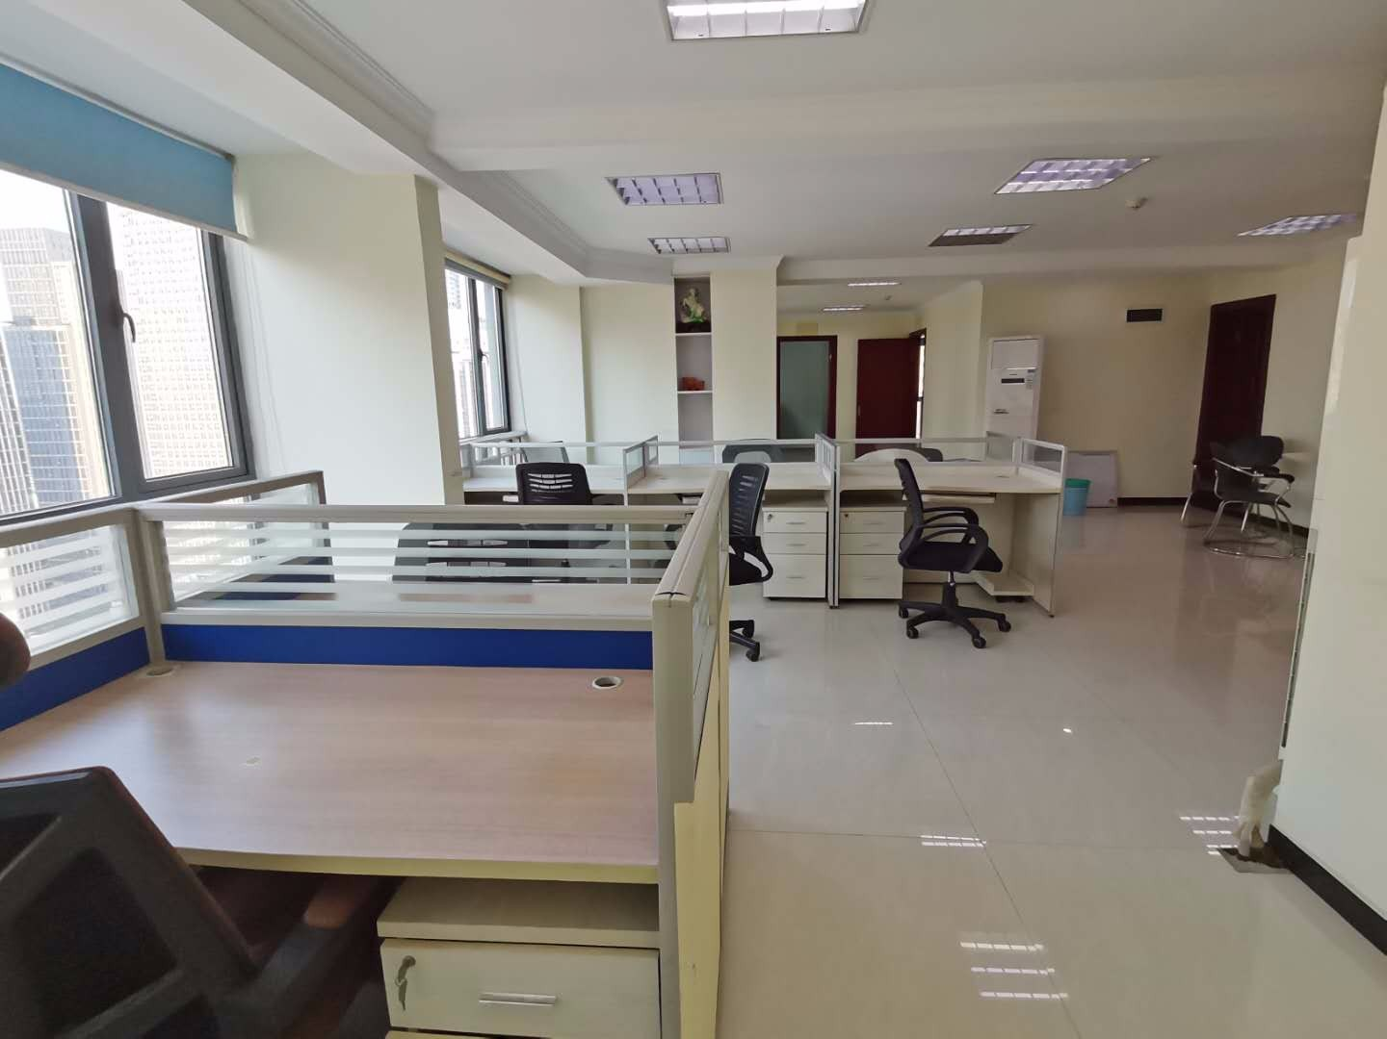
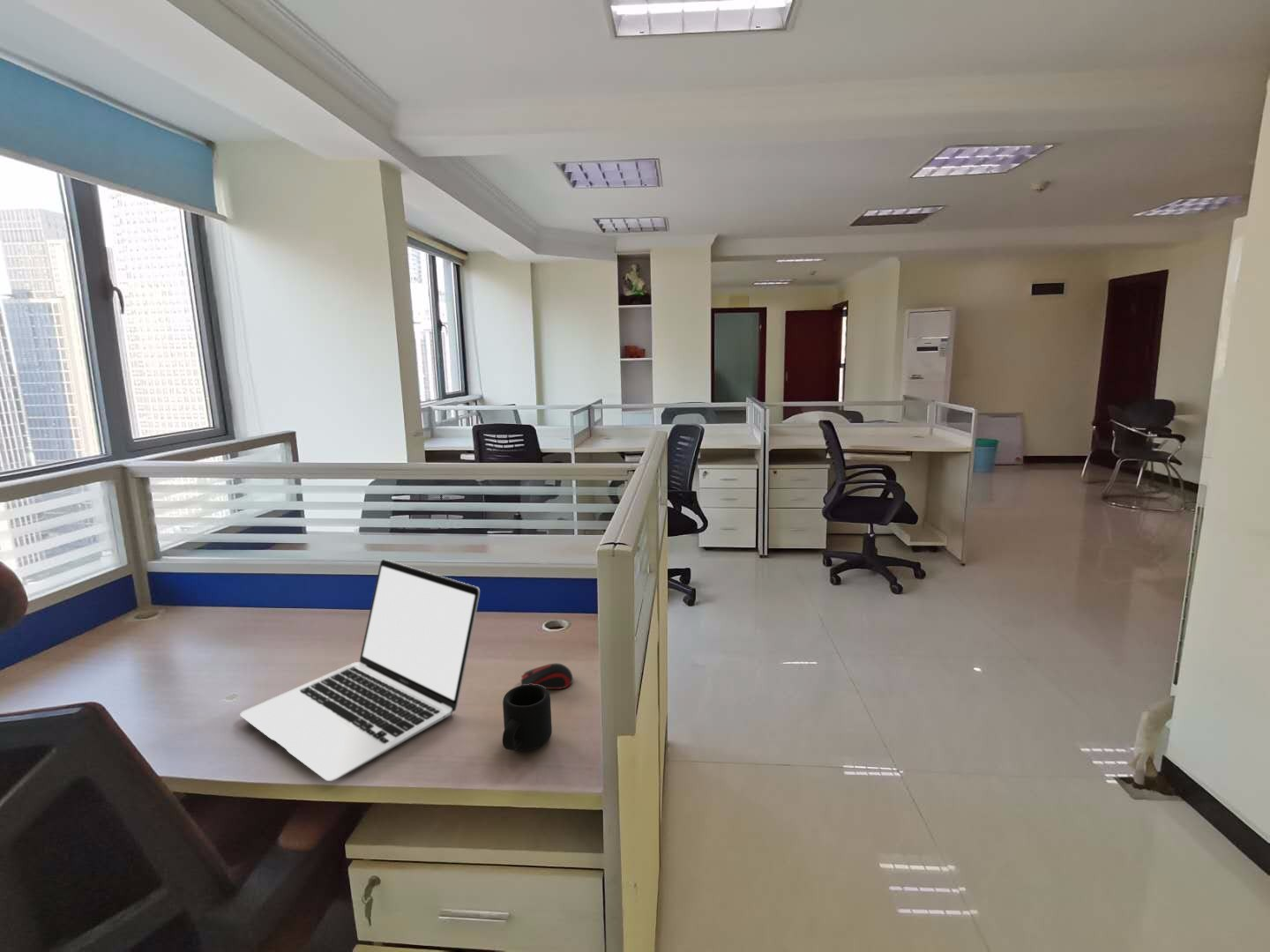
+ mug (523, 723)
+ computer mouse (546, 673)
+ laptop (361, 652)
